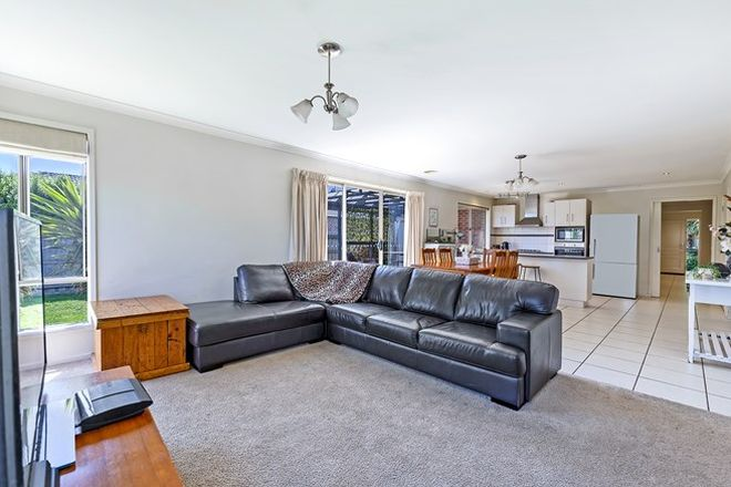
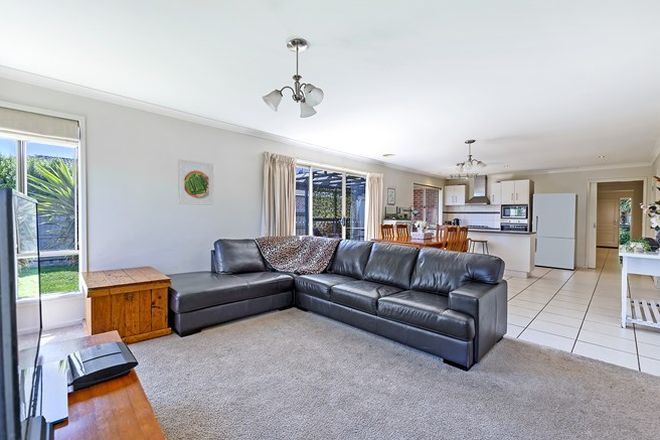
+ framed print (196, 183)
